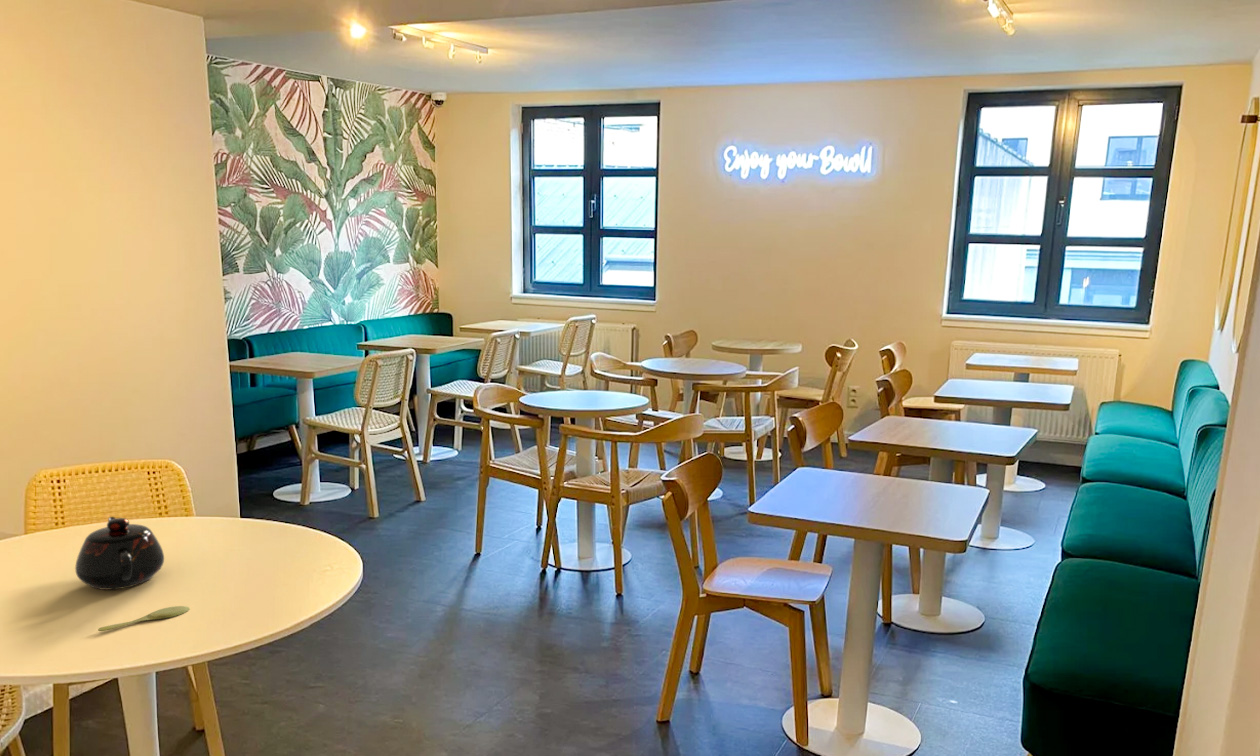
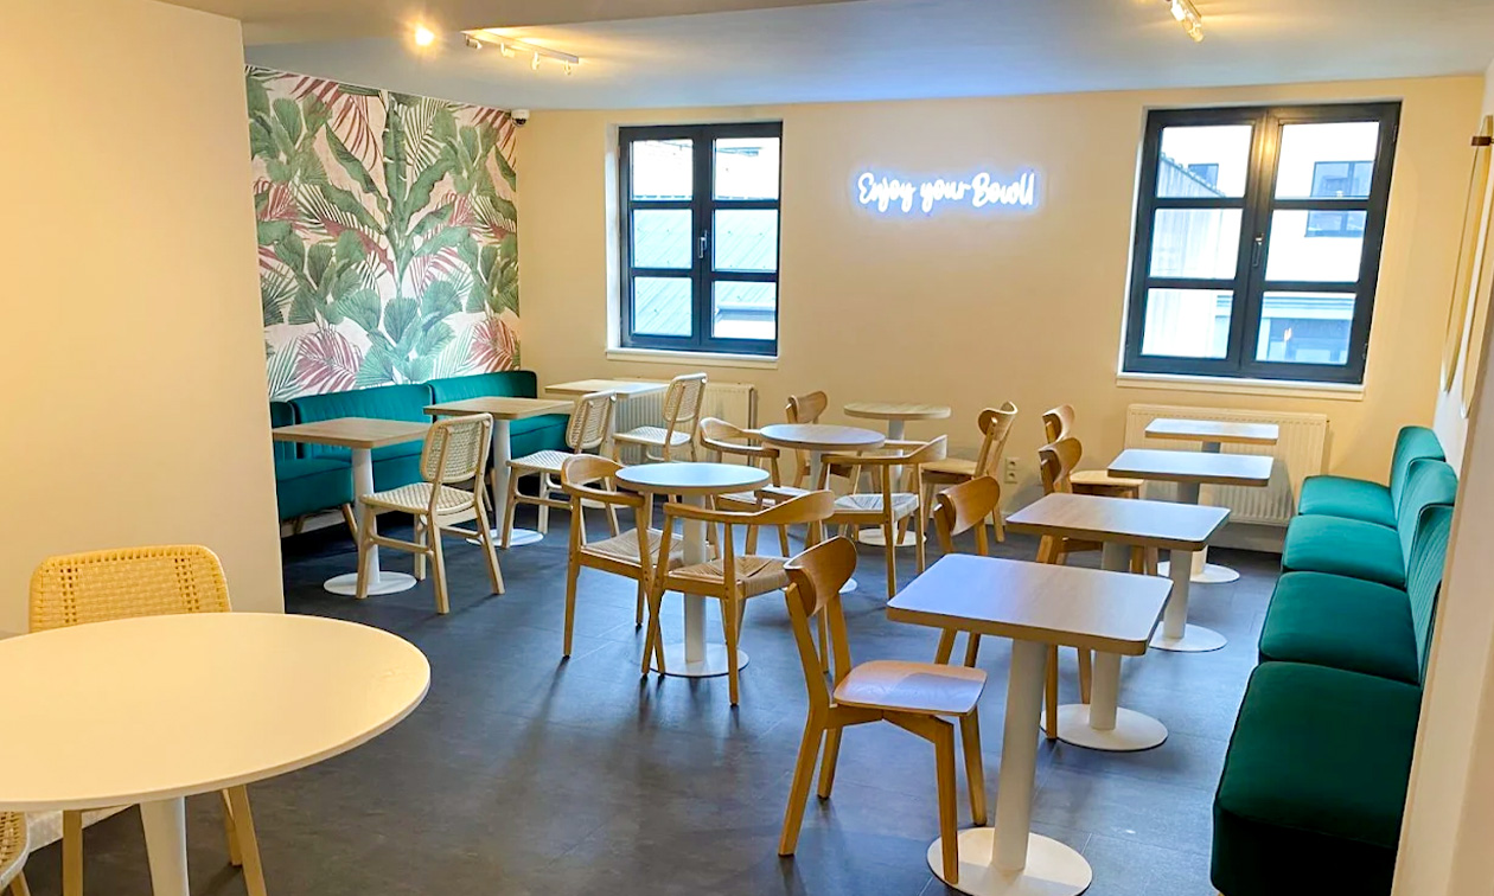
- spoon (145, 617)
- teapot (119, 548)
